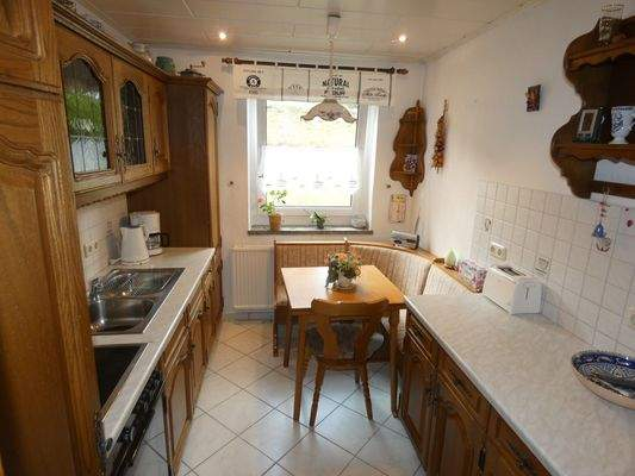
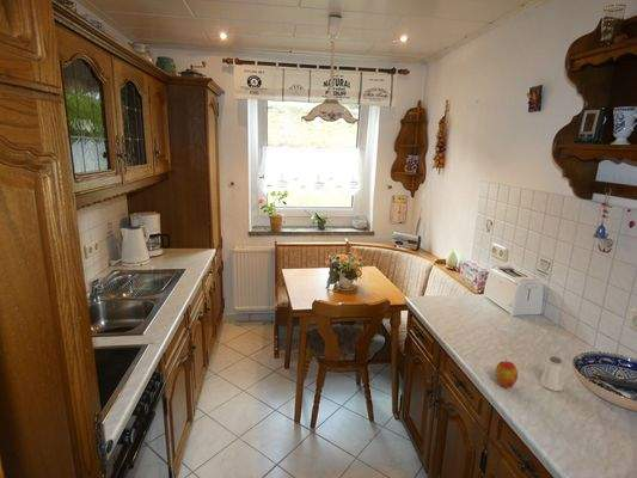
+ saltshaker (553, 372)
+ apple (507, 372)
